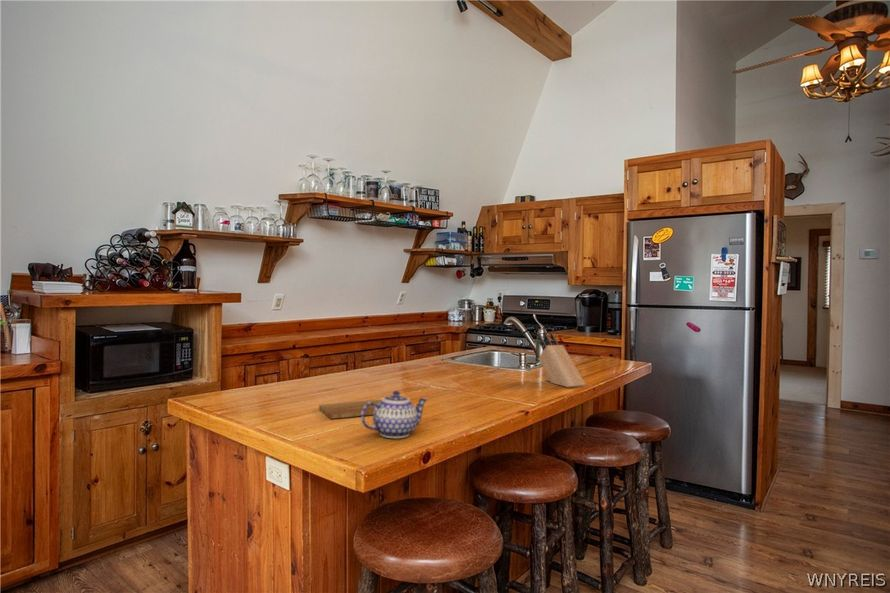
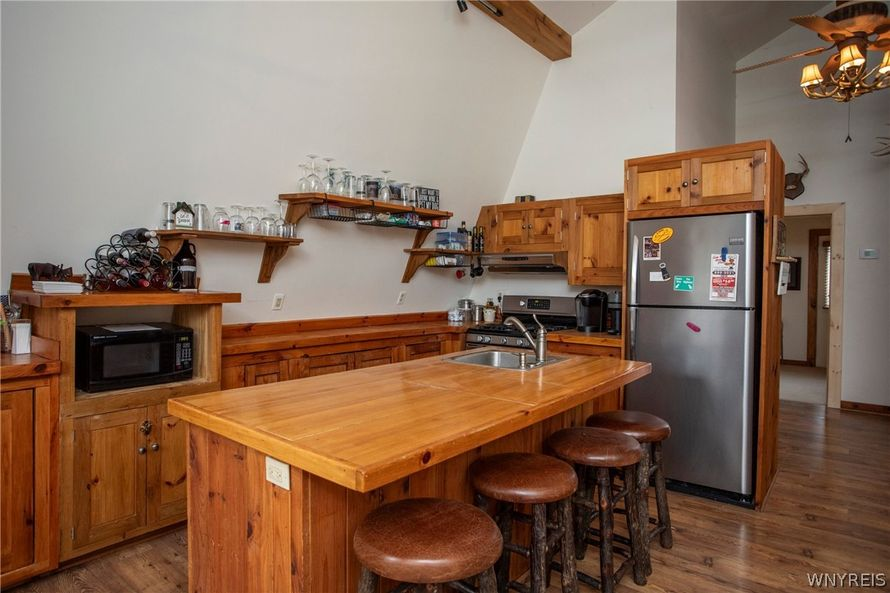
- cutting board (357, 408)
- teapot (395, 412)
- knife block (558, 357)
